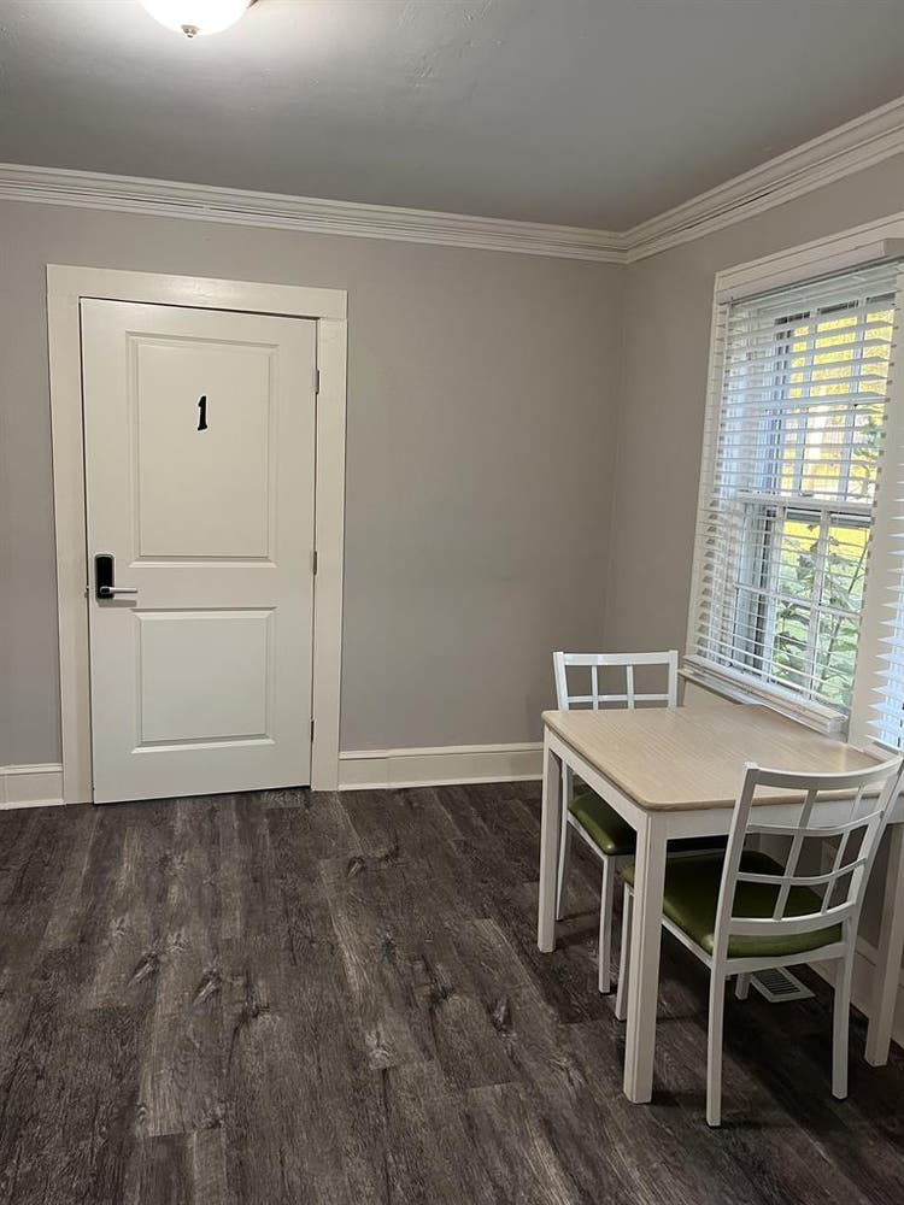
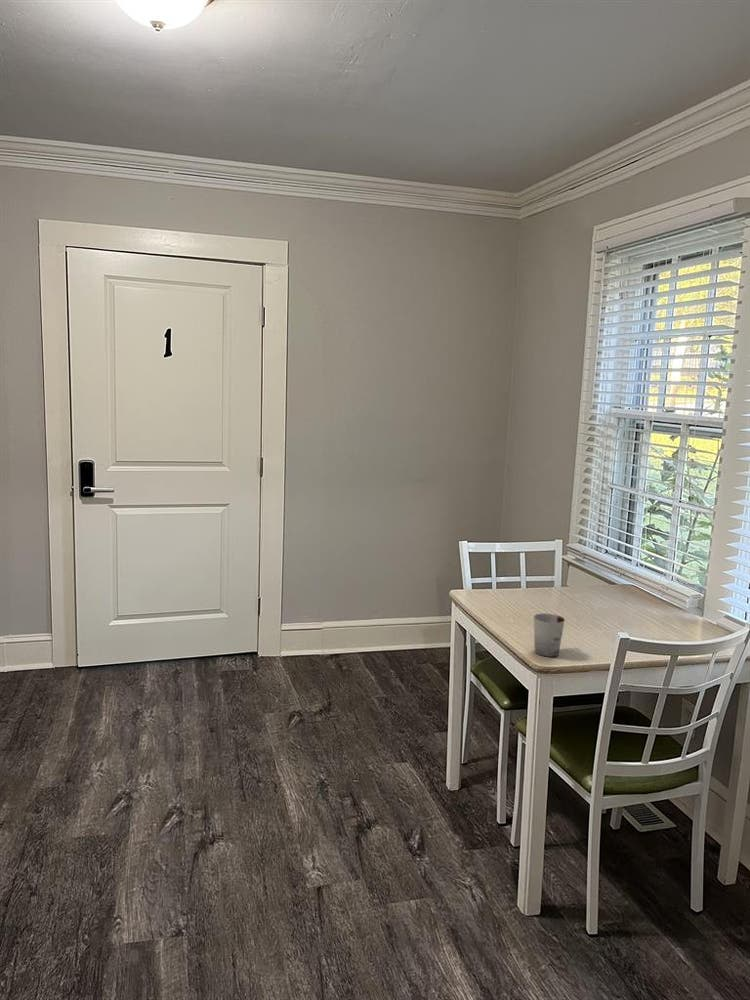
+ cup (550, 634)
